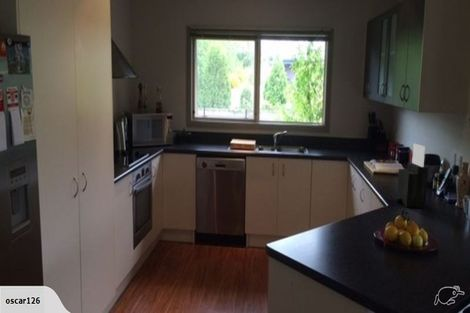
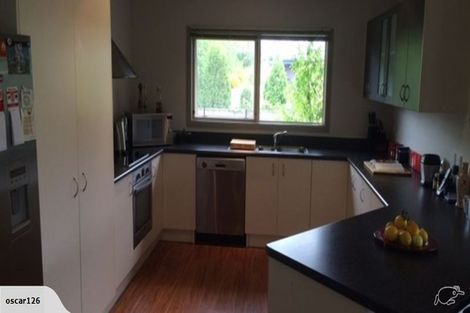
- knife block (410, 174)
